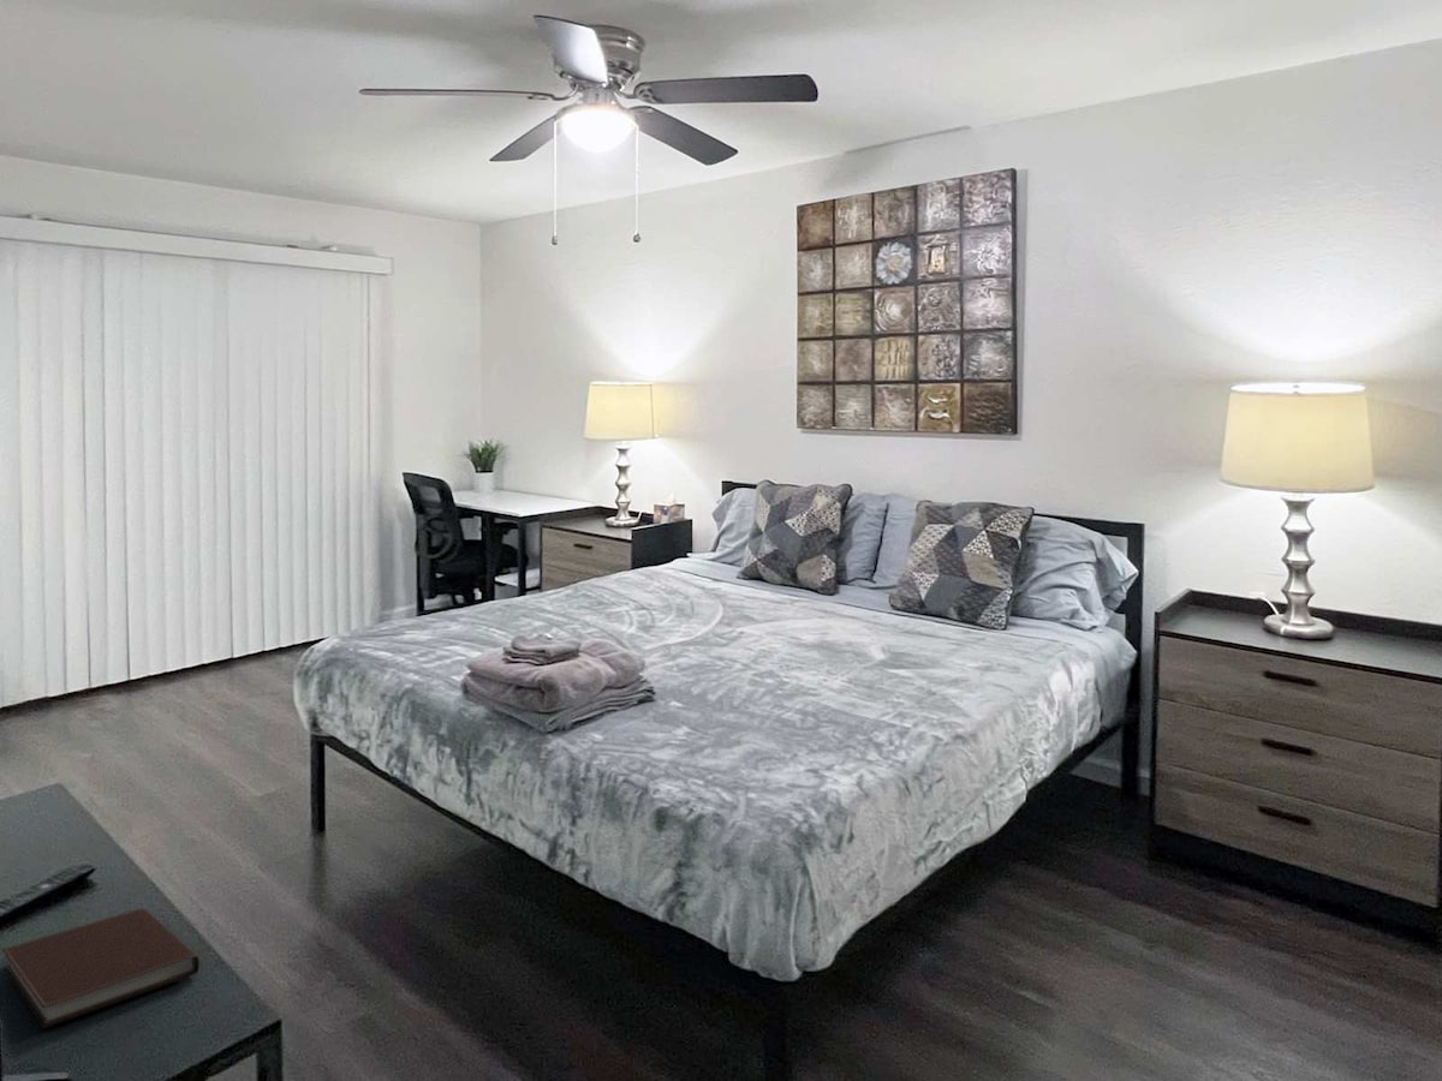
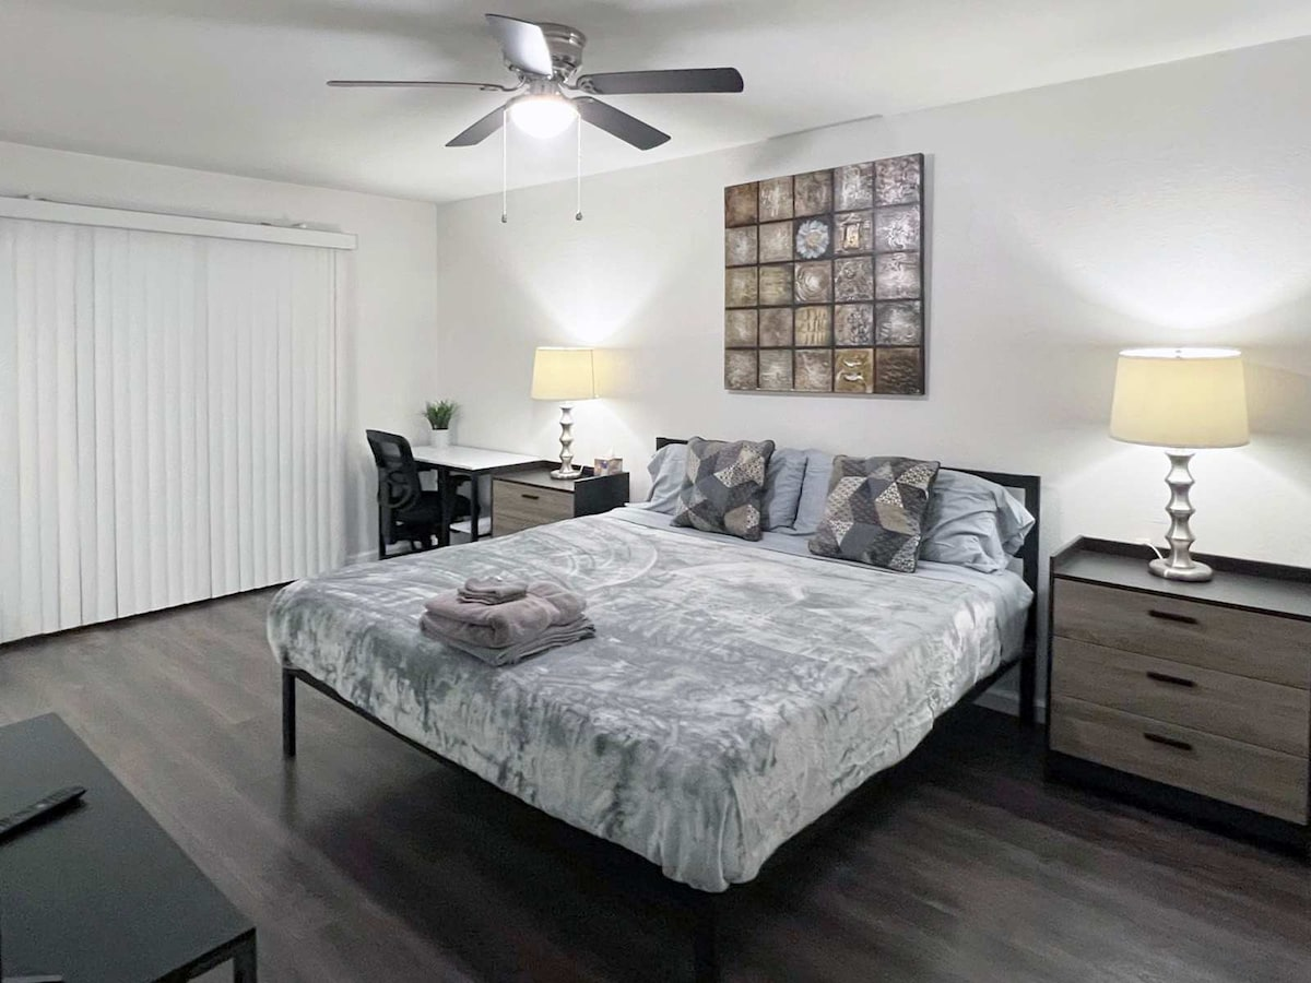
- notebook (100, 961)
